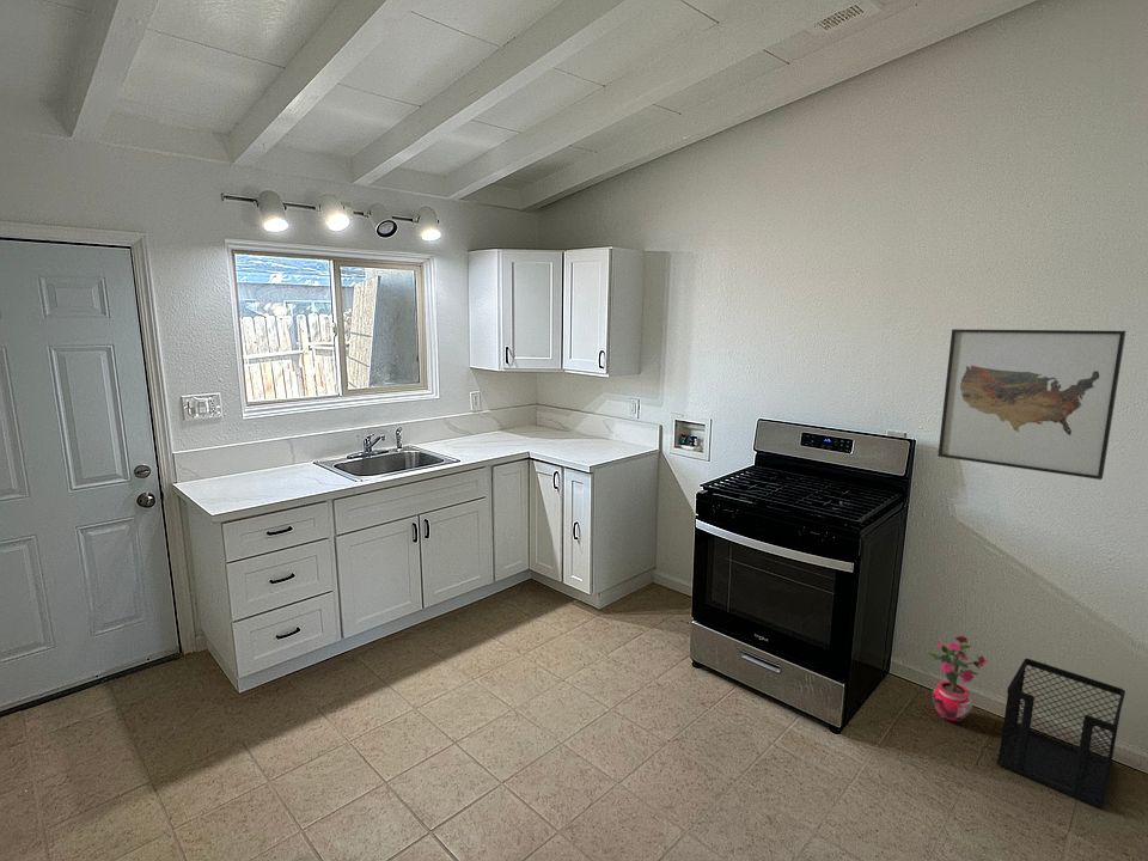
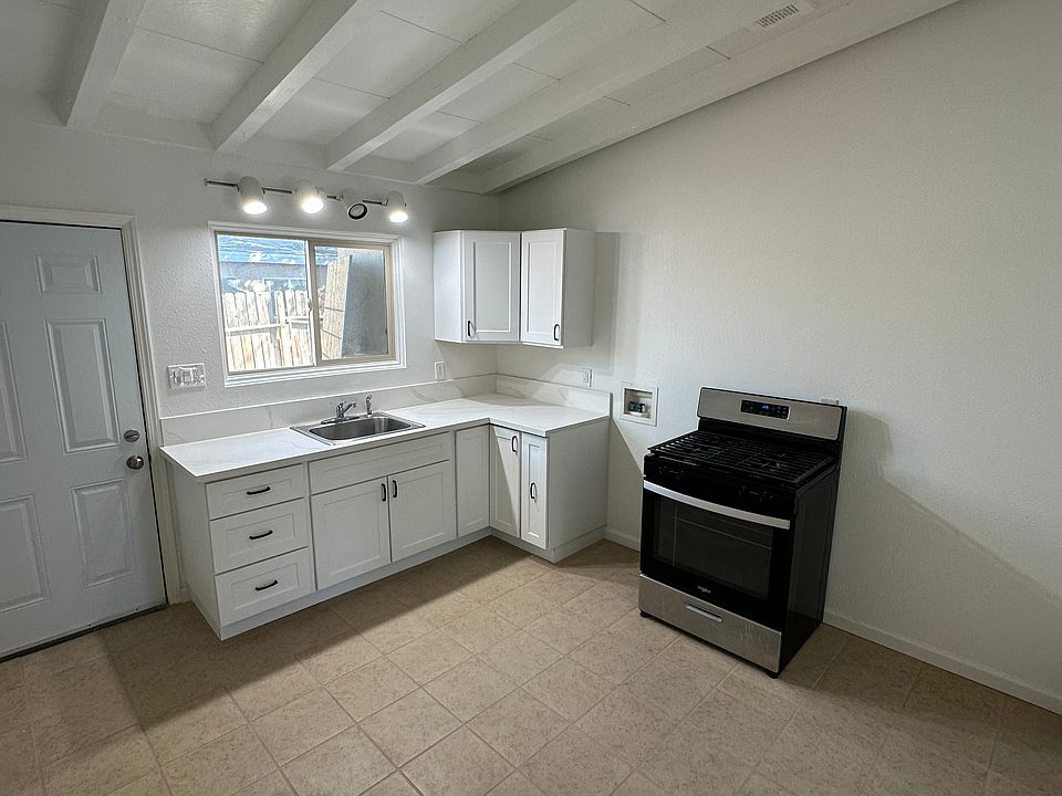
- potted plant (952, 676)
- wall art (1022, 399)
- wastebasket (1061, 728)
